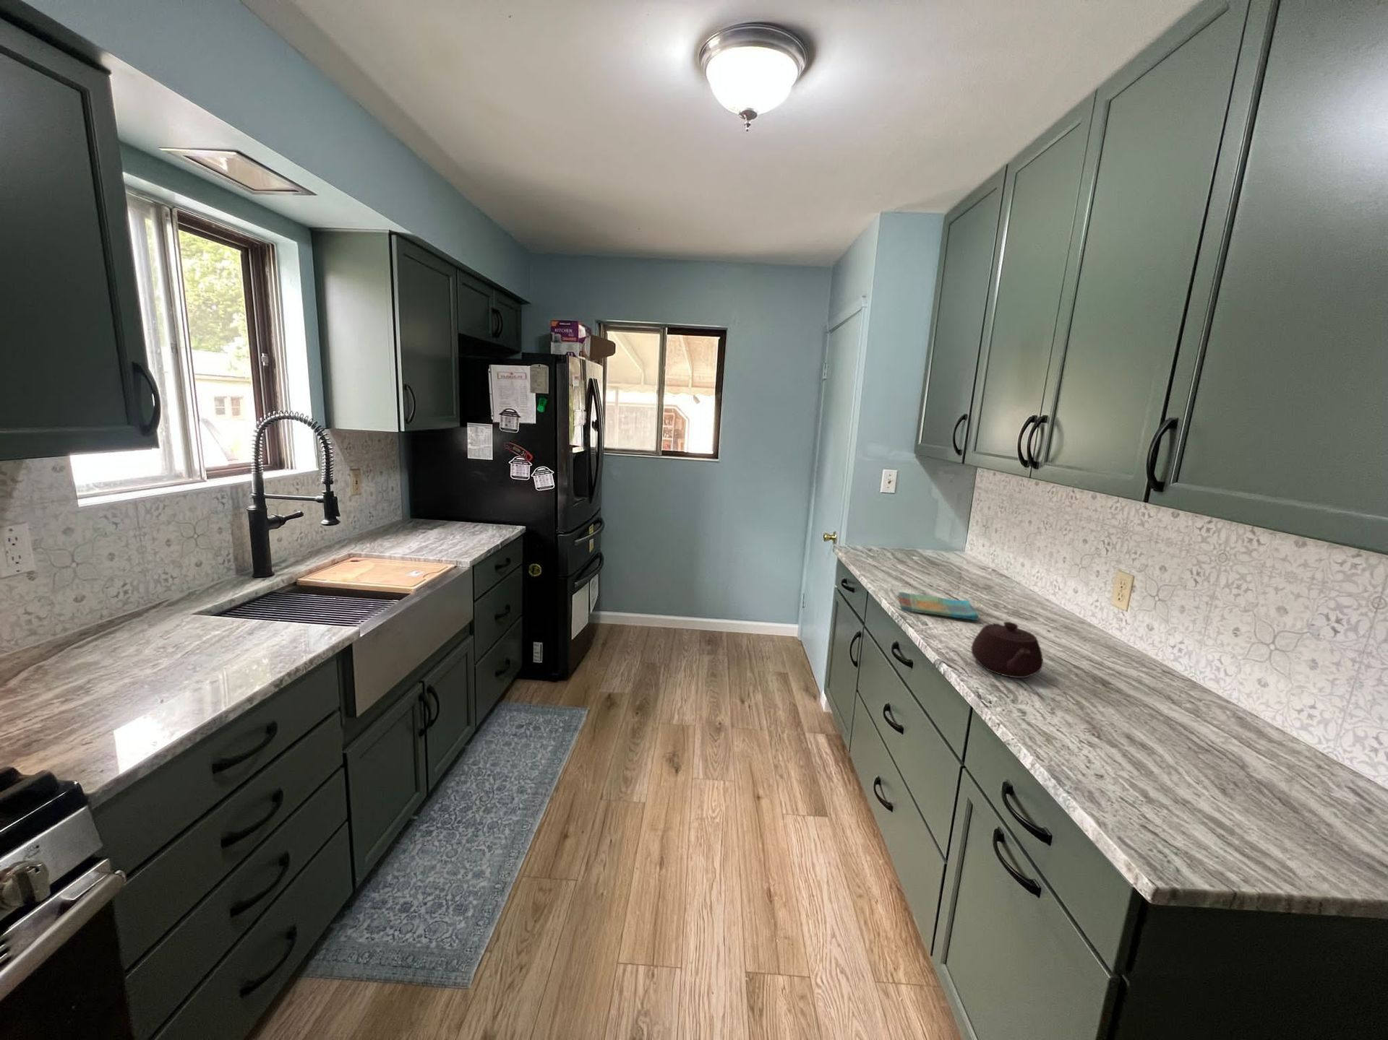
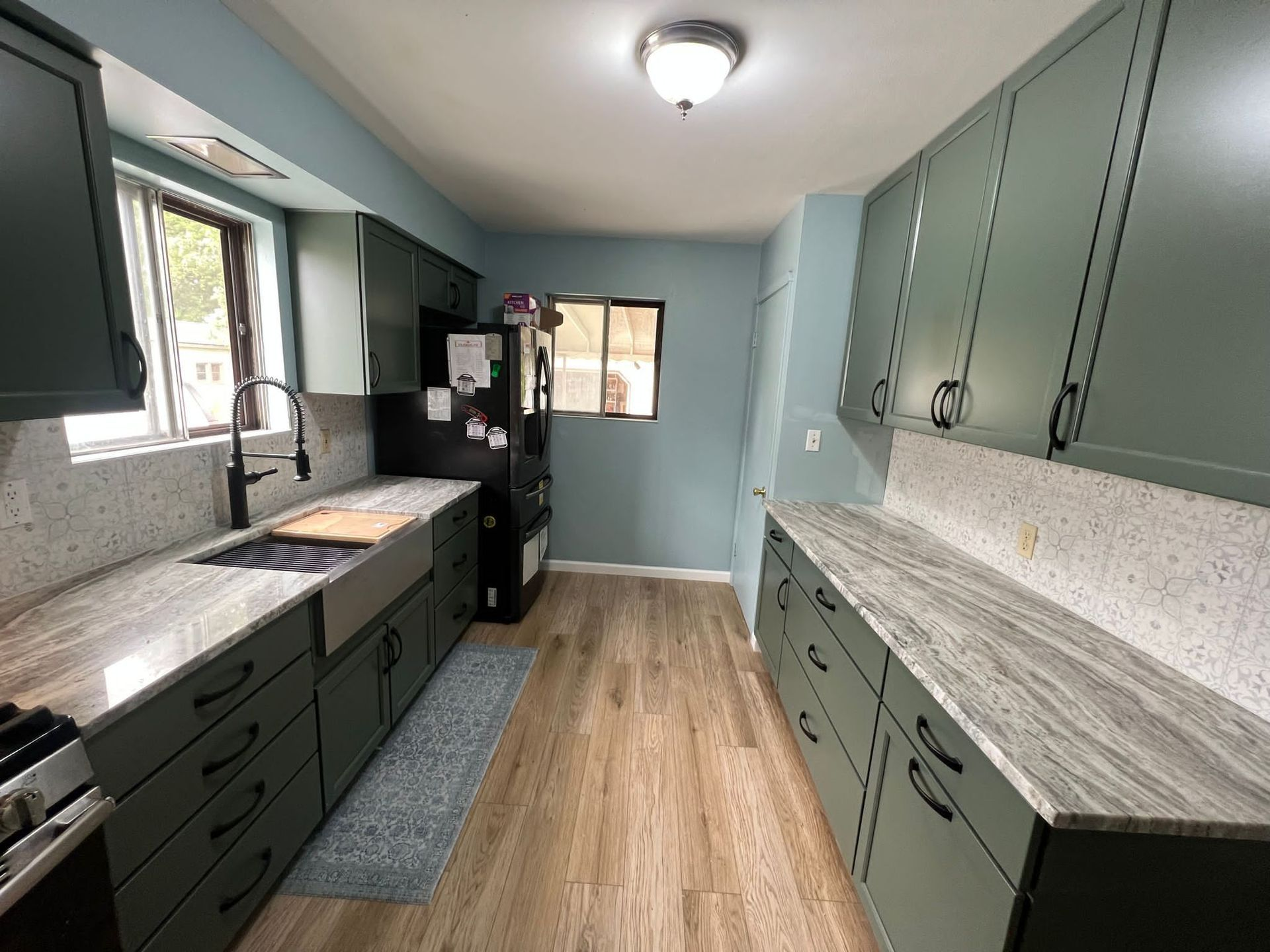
- dish towel (937, 604)
- teapot (1008, 647)
